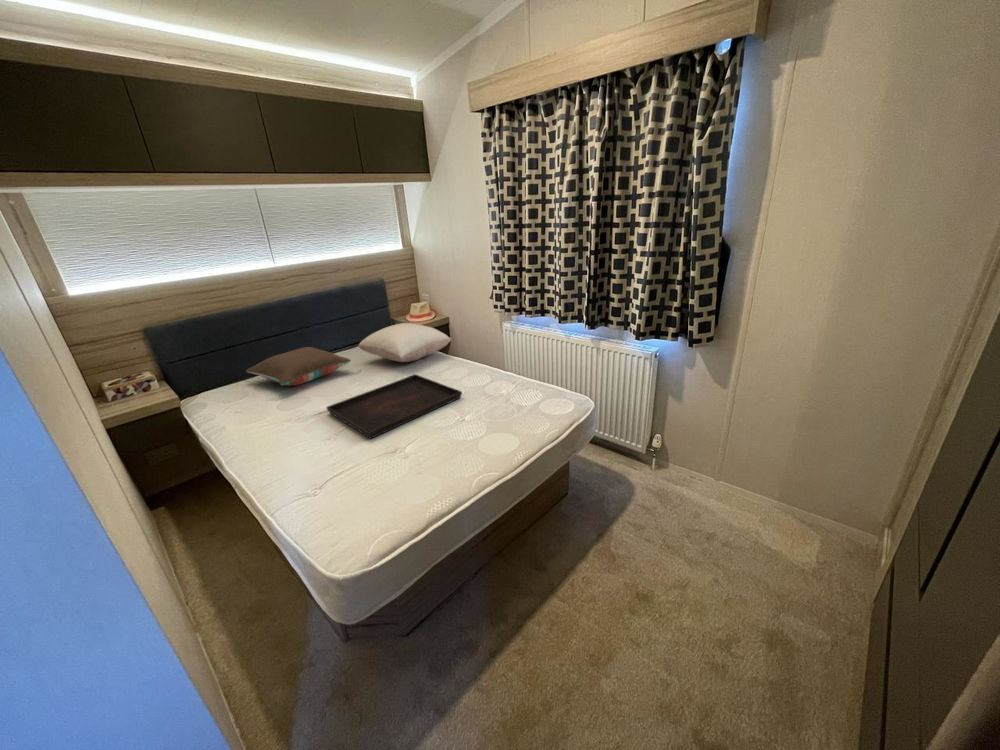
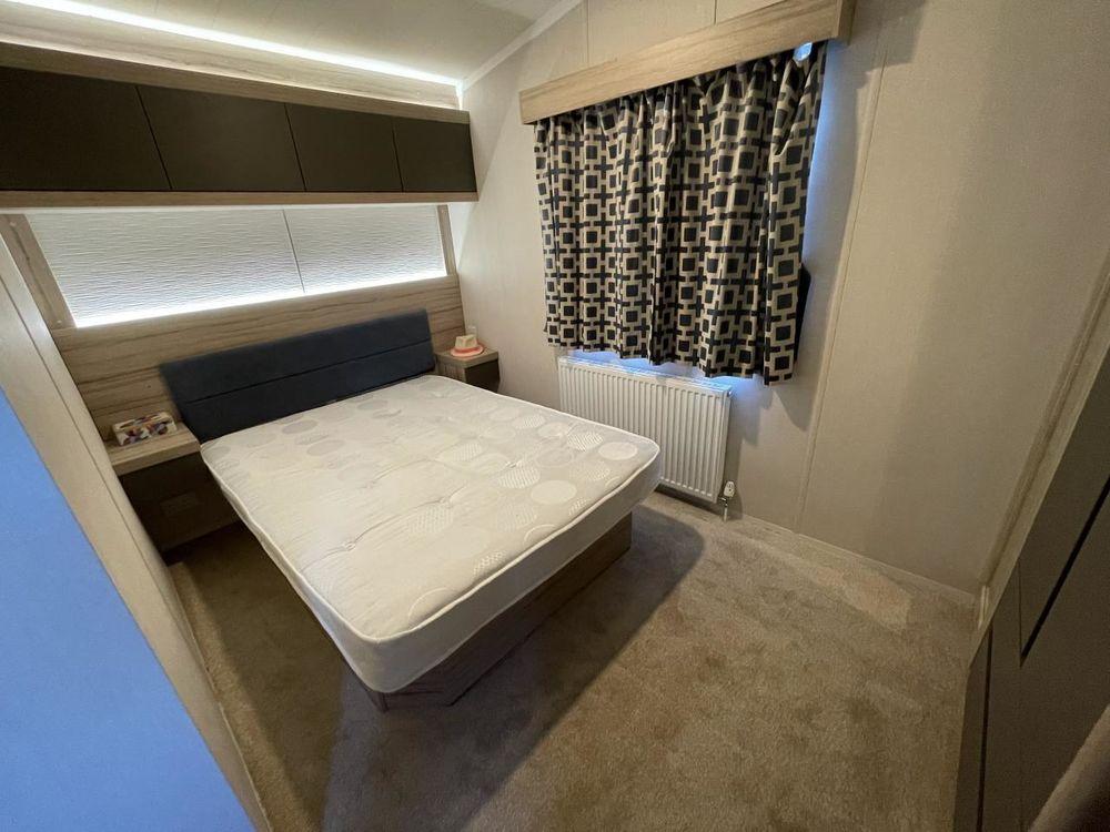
- pillow (299, 365)
- serving tray (396, 402)
- pillow (405, 341)
